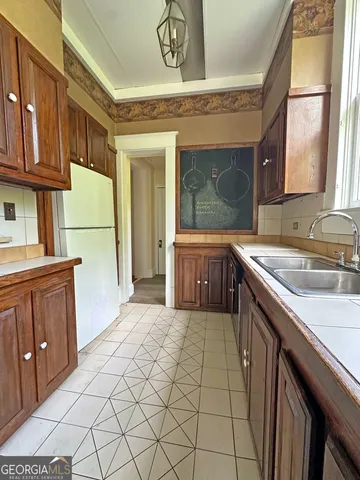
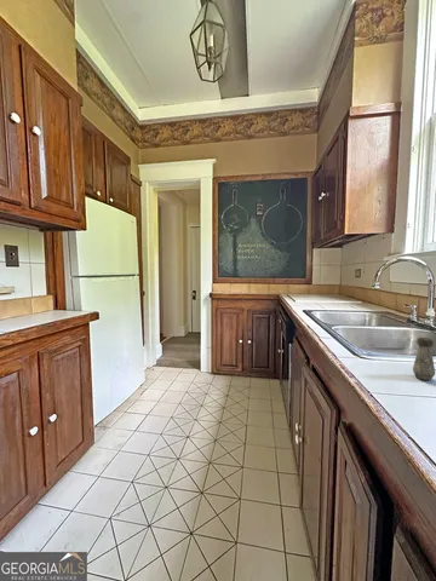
+ salt shaker (424, 357)
